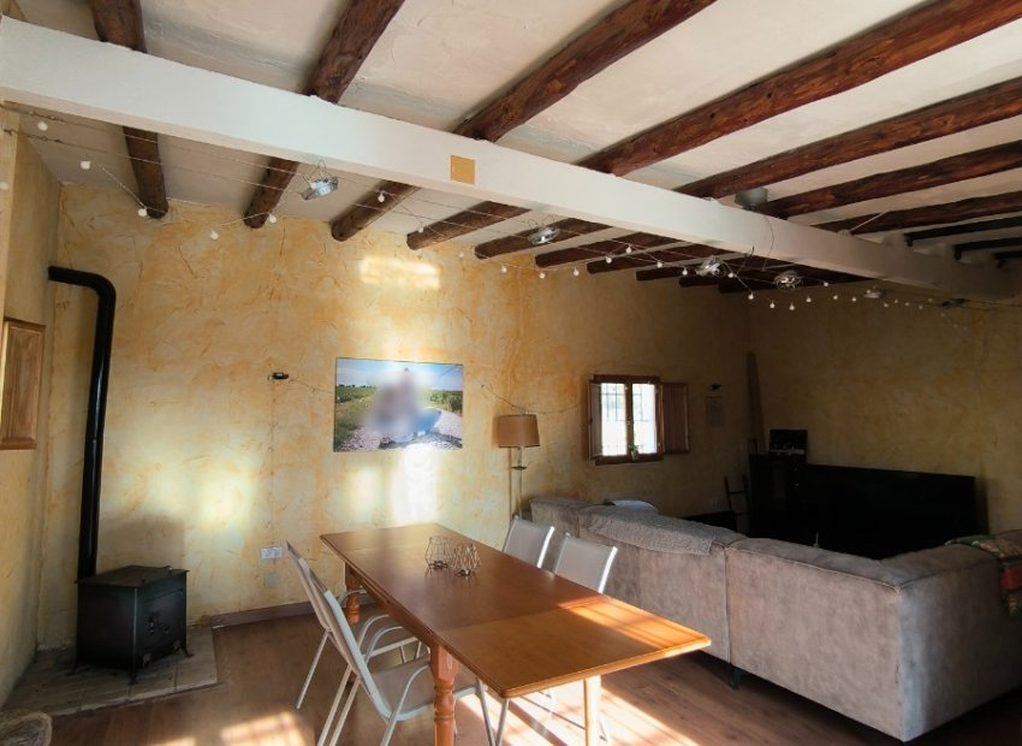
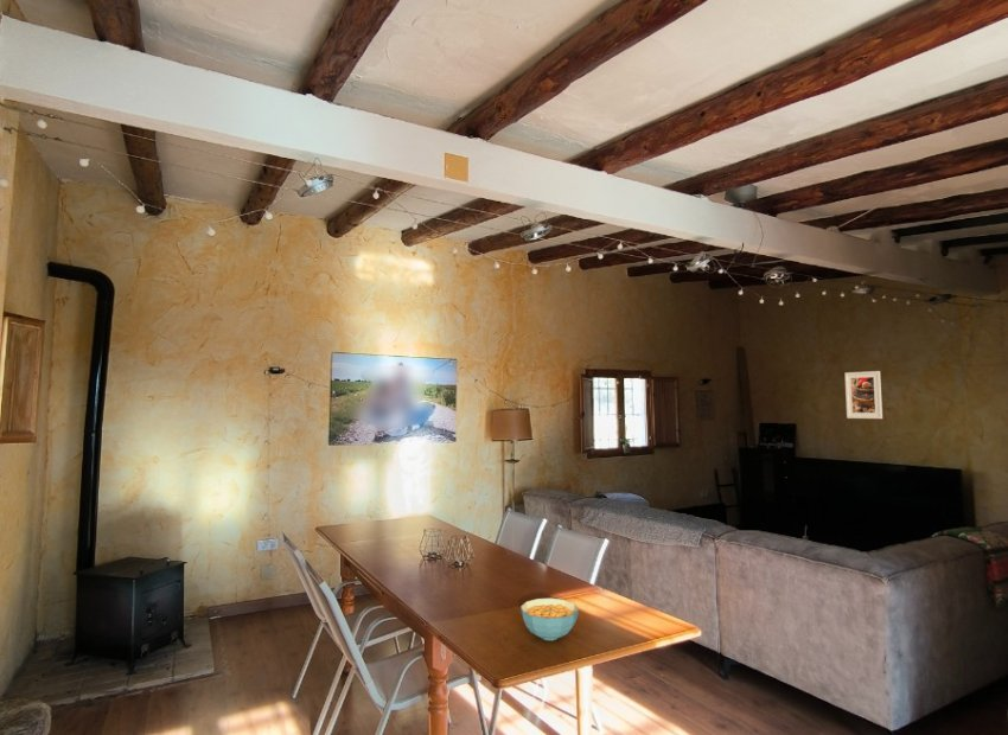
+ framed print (862, 395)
+ cereal bowl (549, 621)
